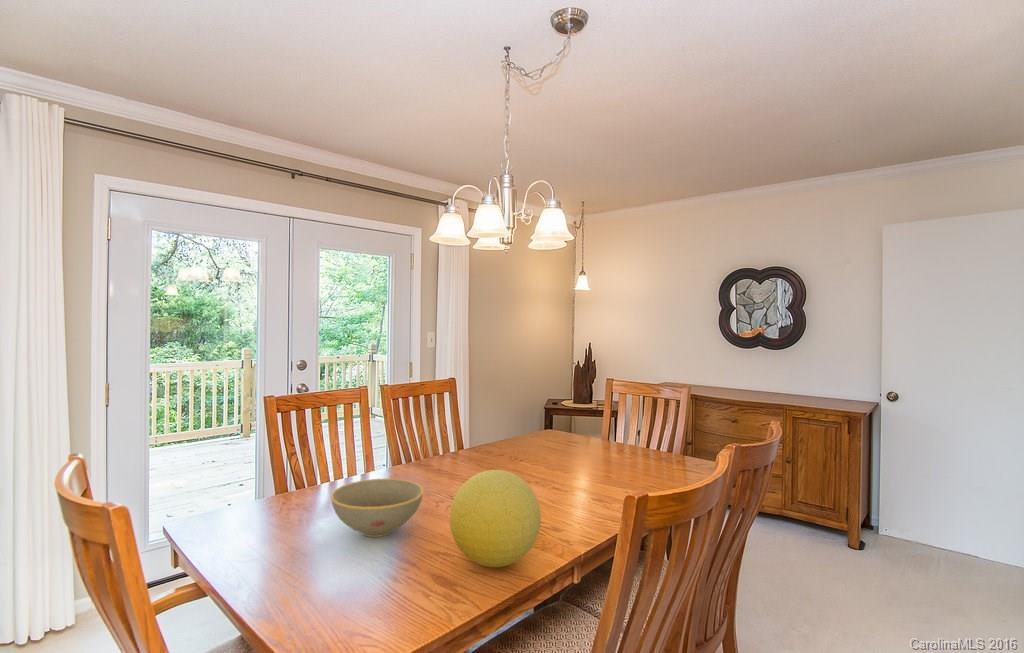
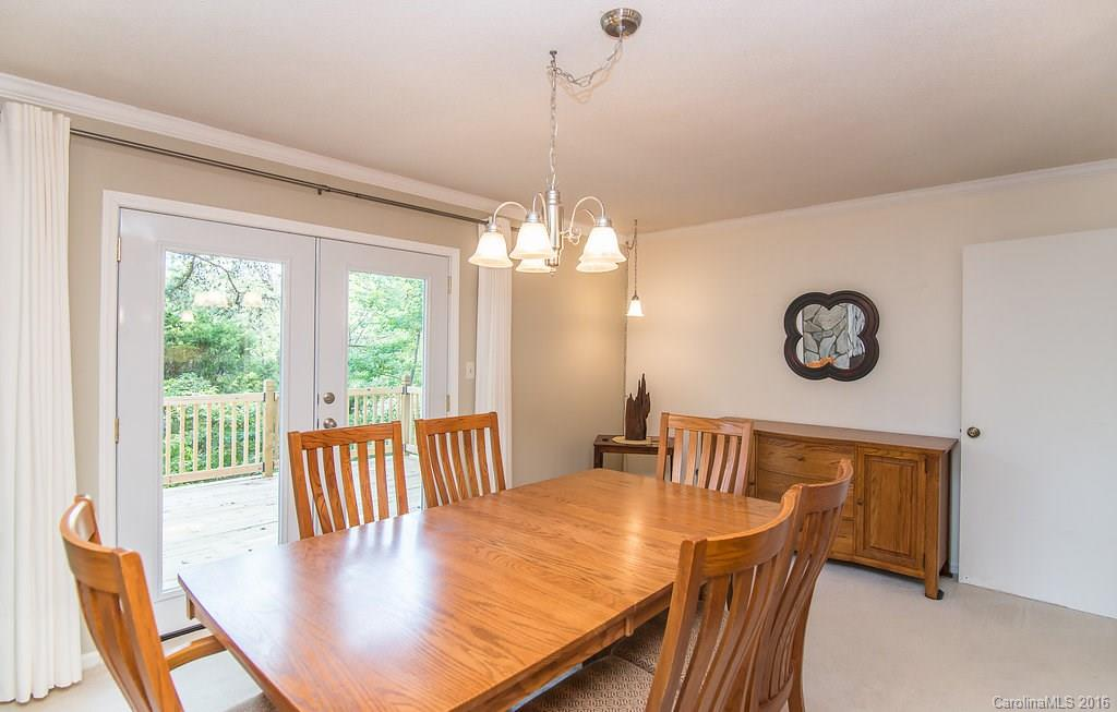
- decorative ball (495, 517)
- bowl (377, 511)
